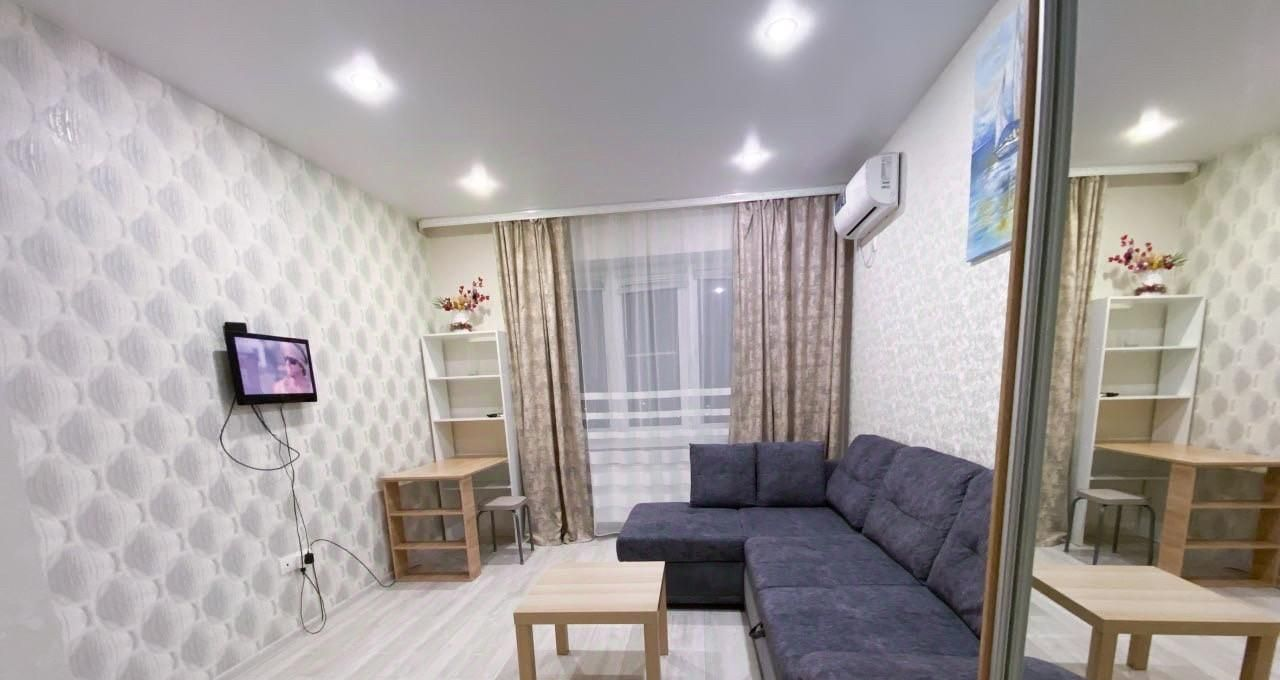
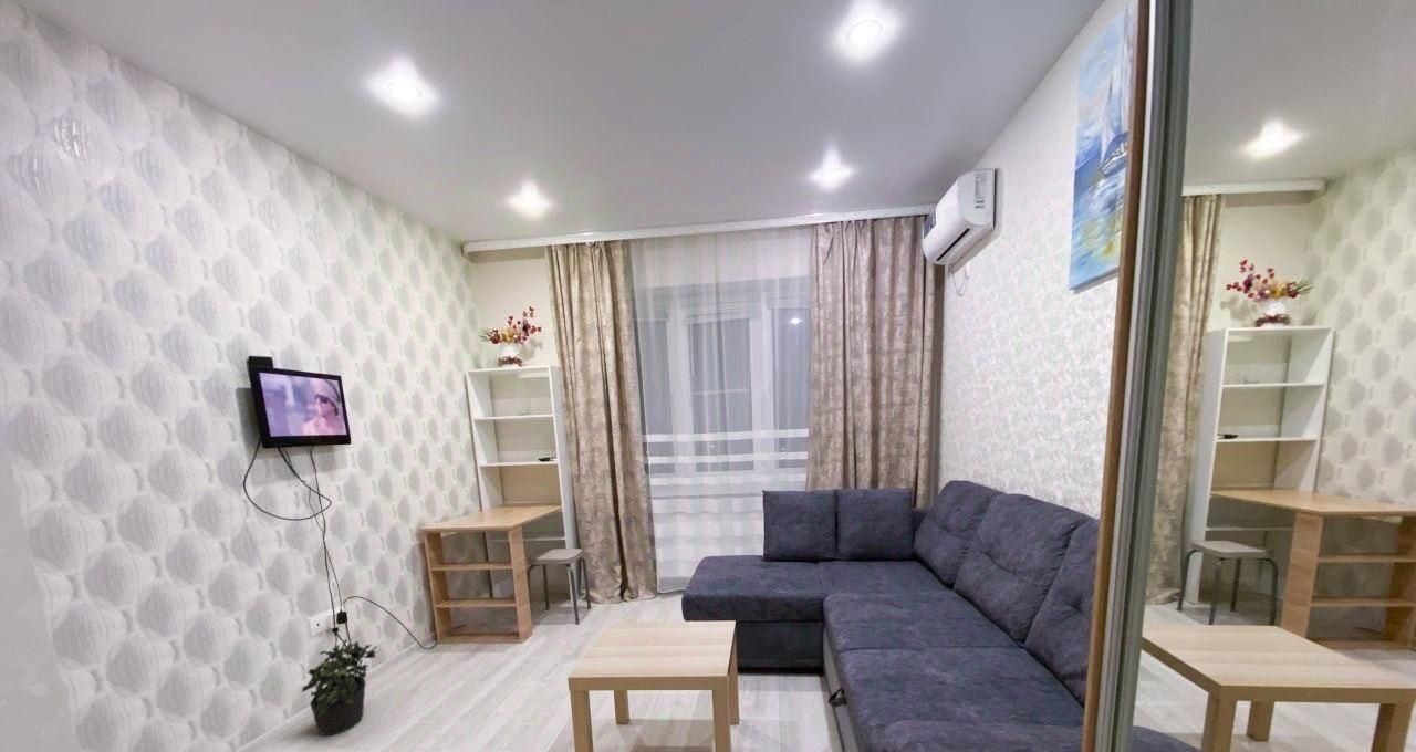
+ potted plant (342, 682)
